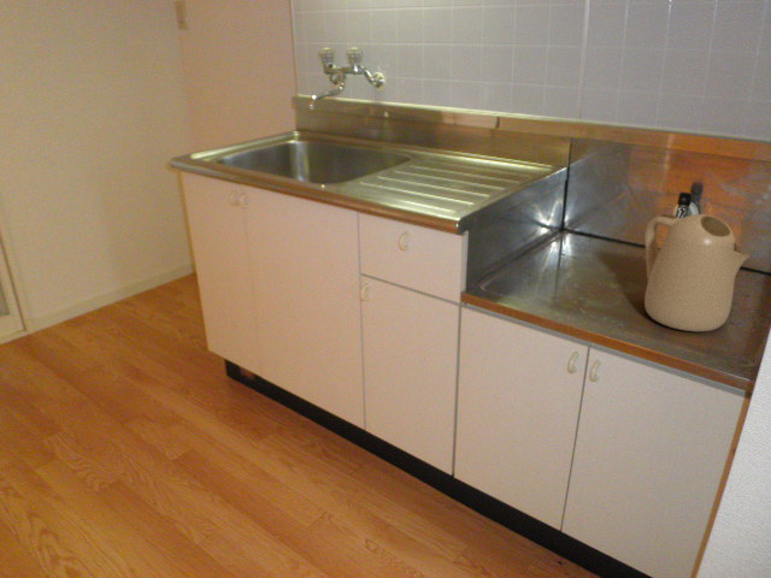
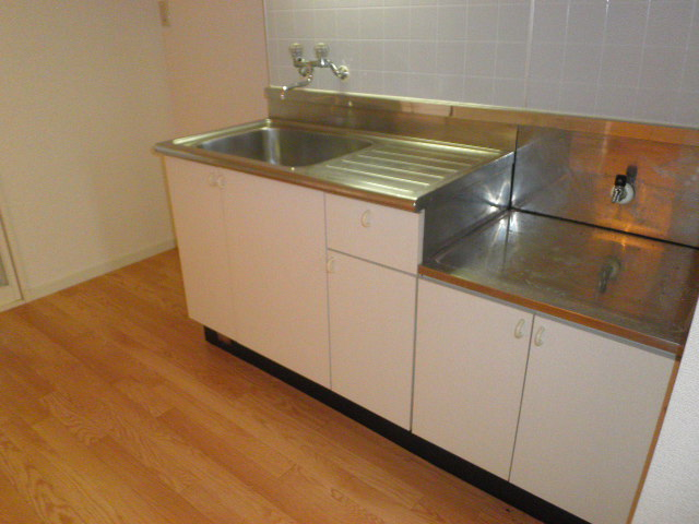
- kettle (688, 266)
